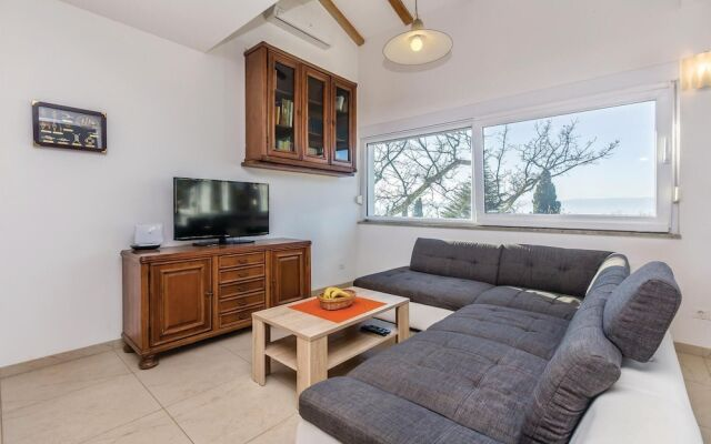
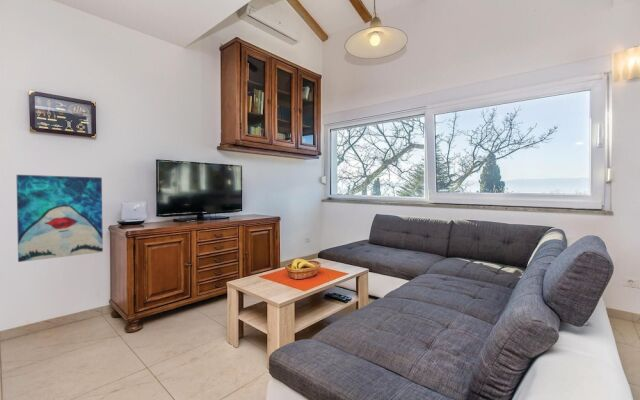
+ wall art (62, 216)
